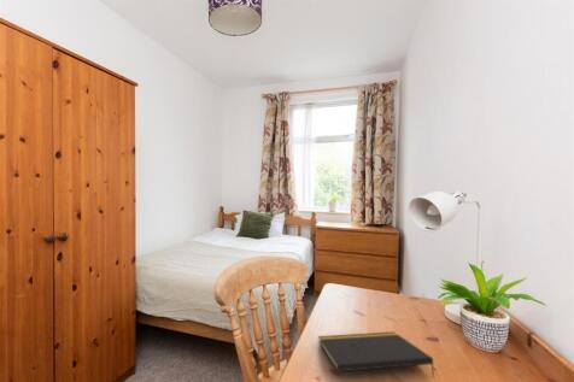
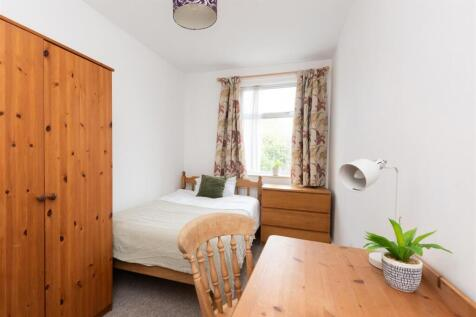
- notepad (369, 348)
